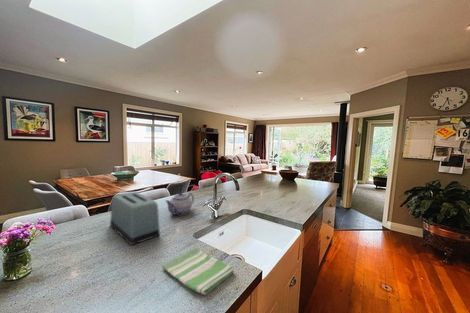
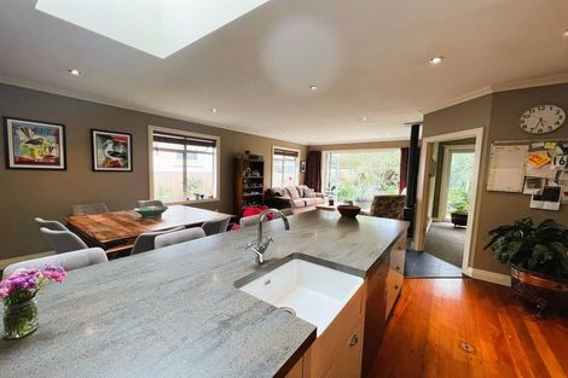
- dish towel (198, 267)
- teapot (180, 202)
- toaster (133, 213)
